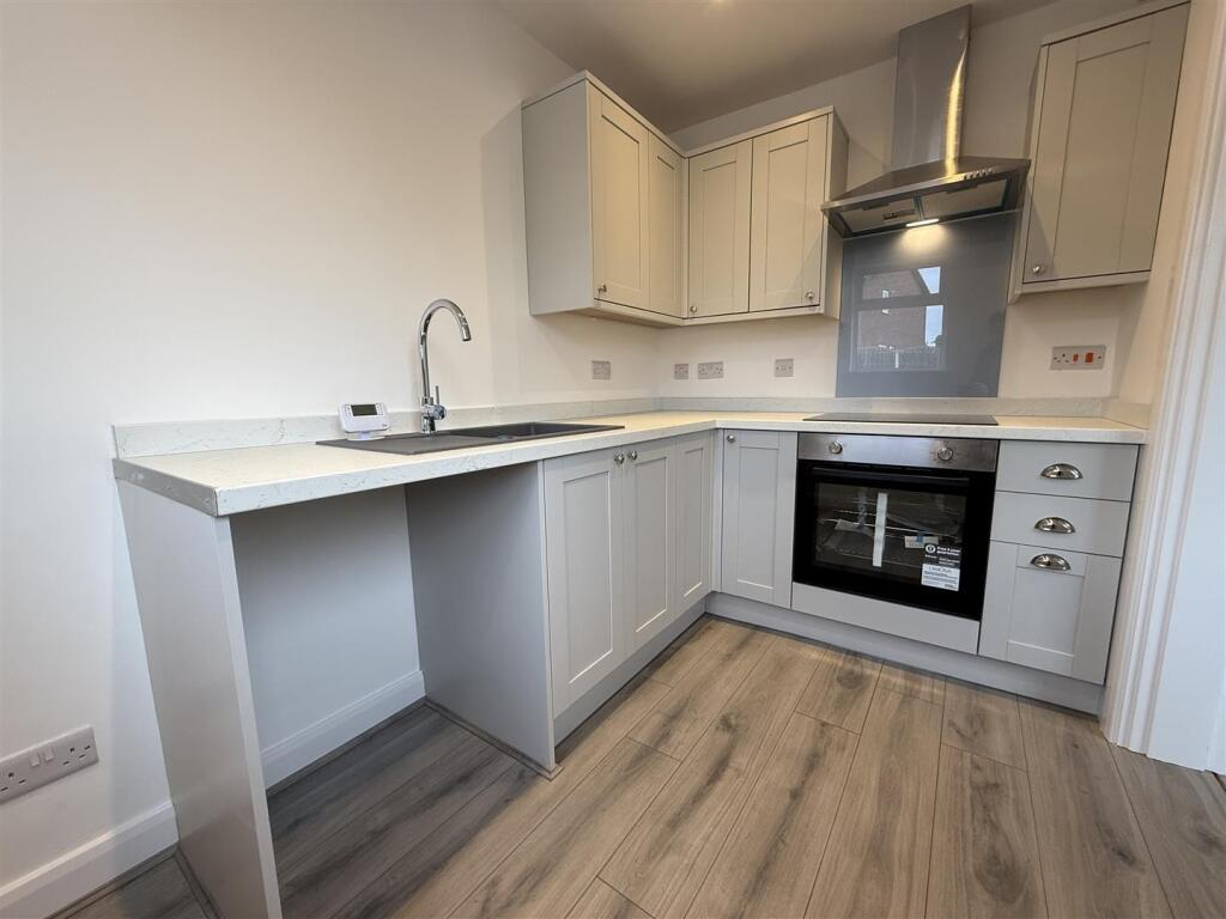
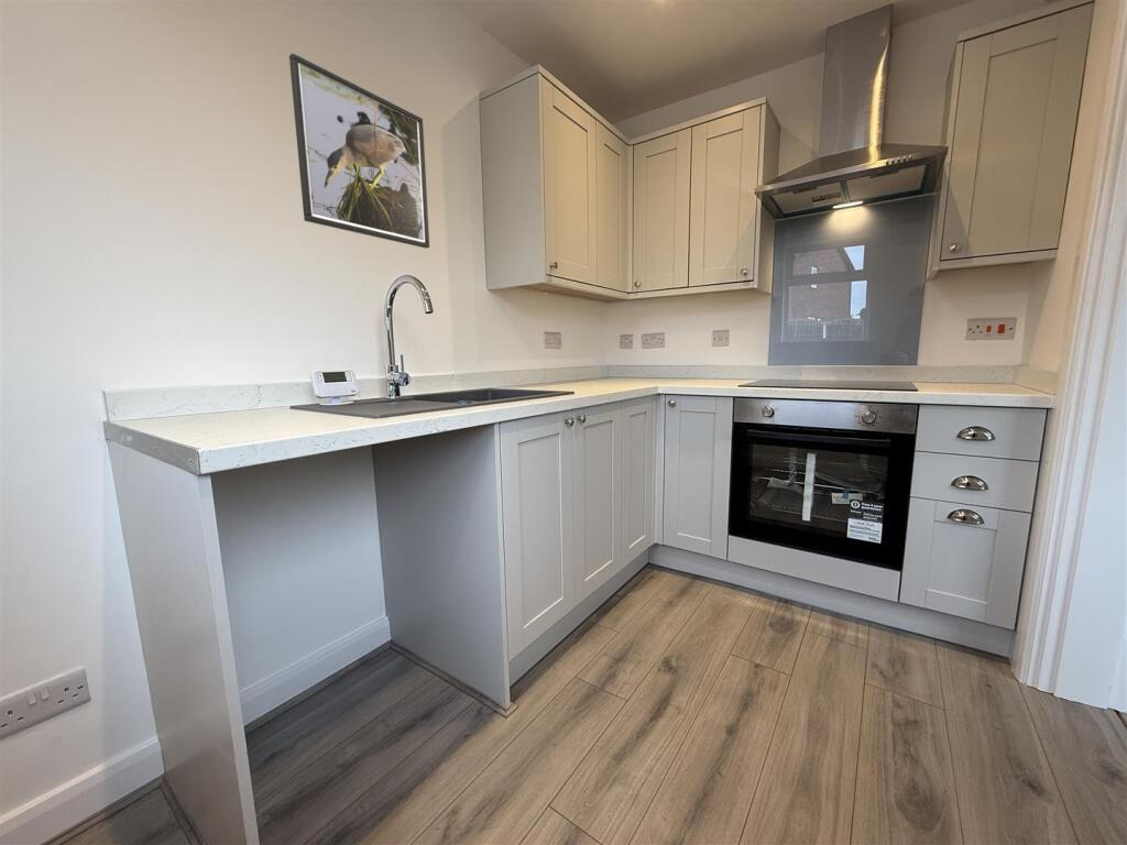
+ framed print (369, 164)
